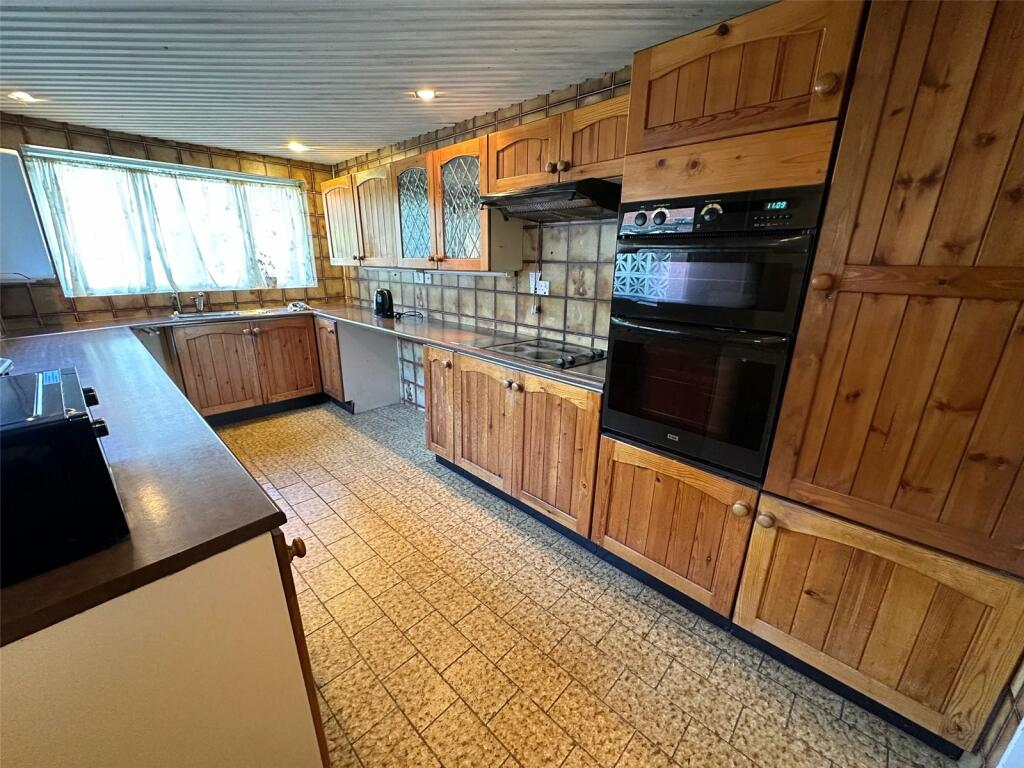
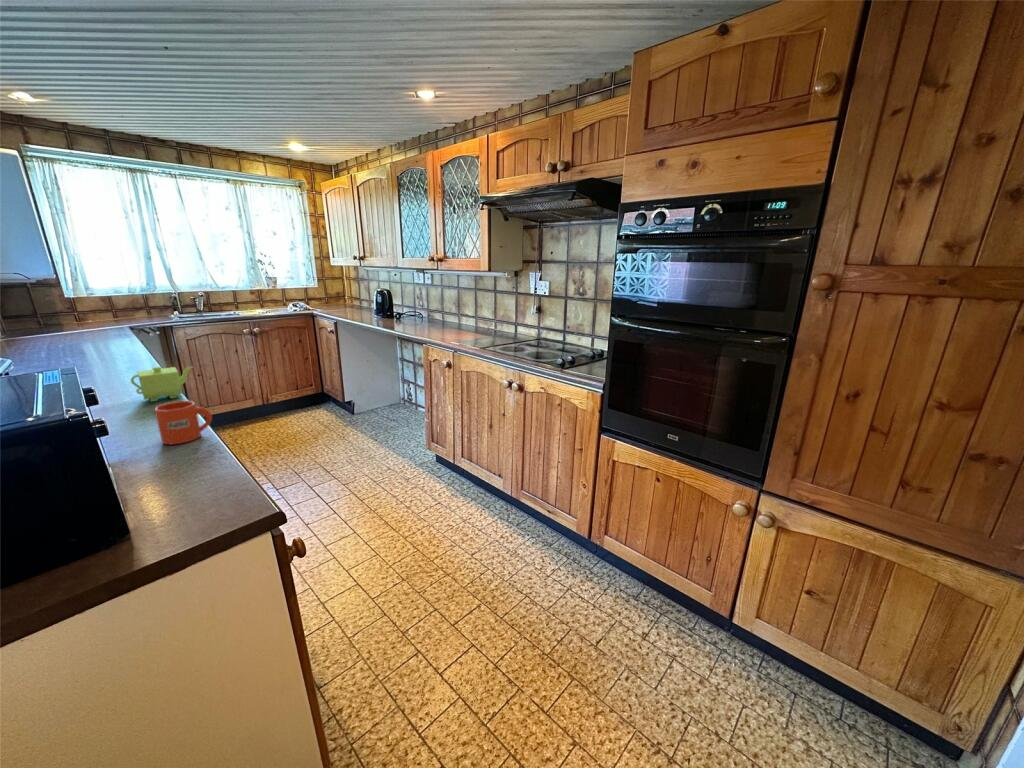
+ teapot (165, 381)
+ mug (185, 420)
